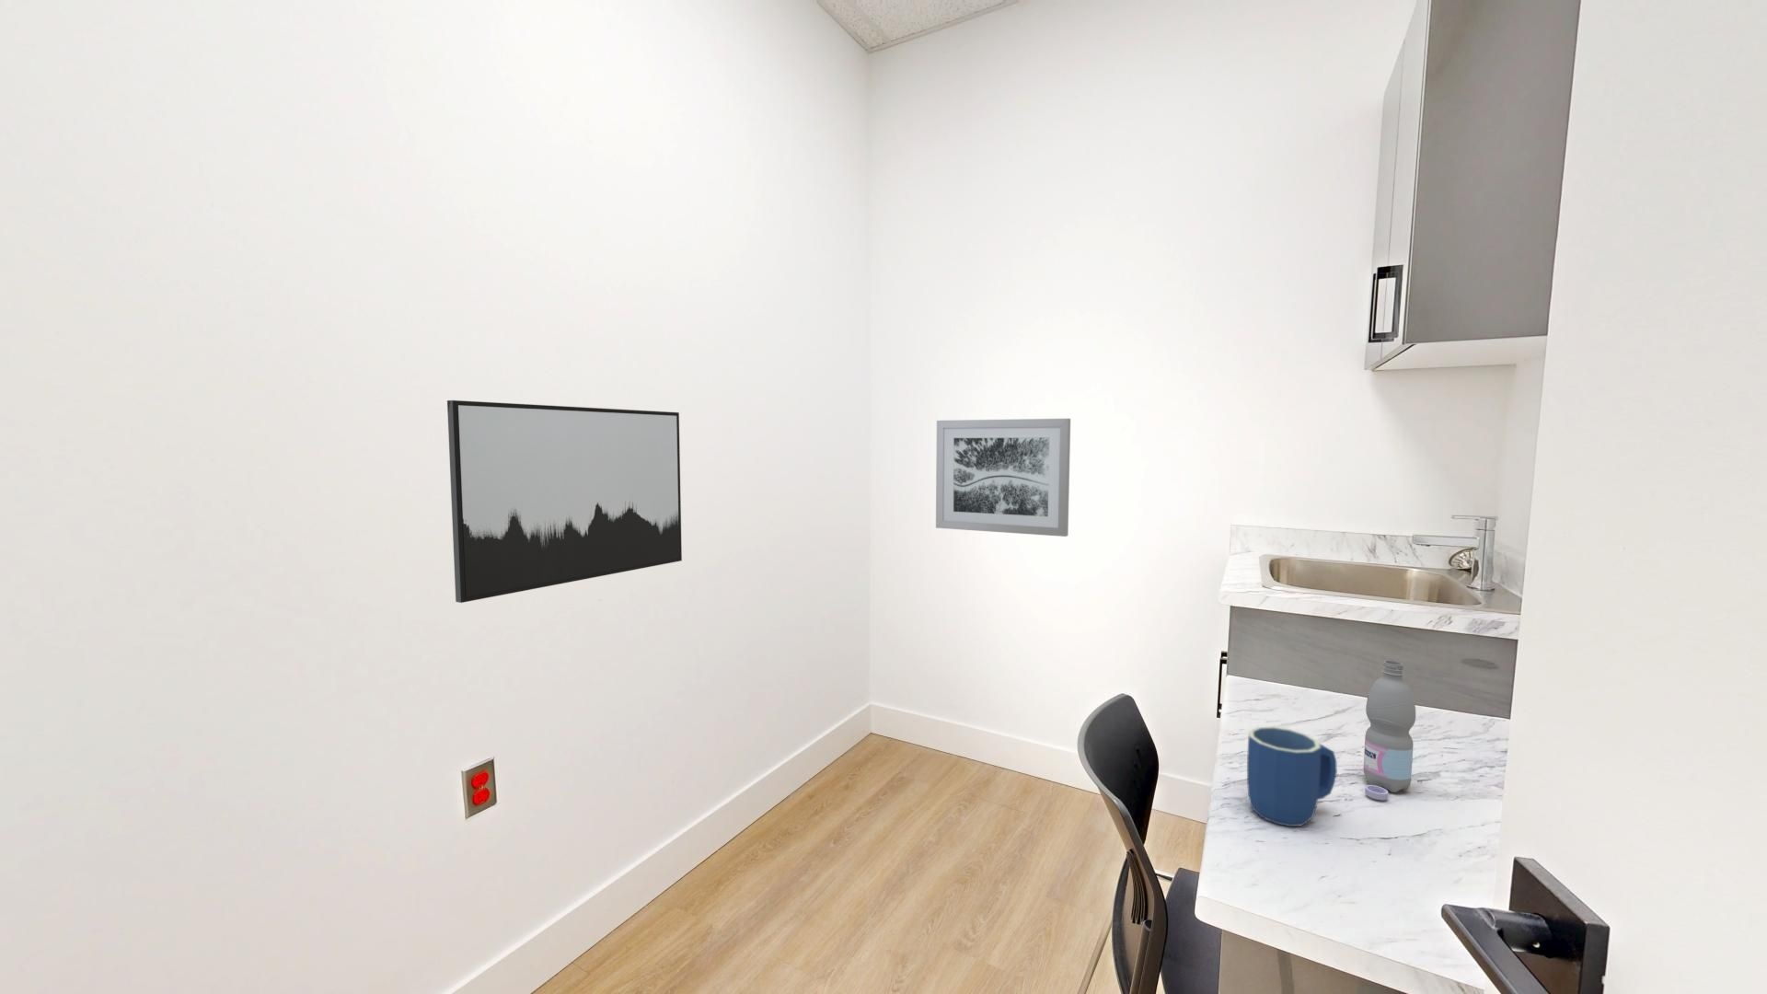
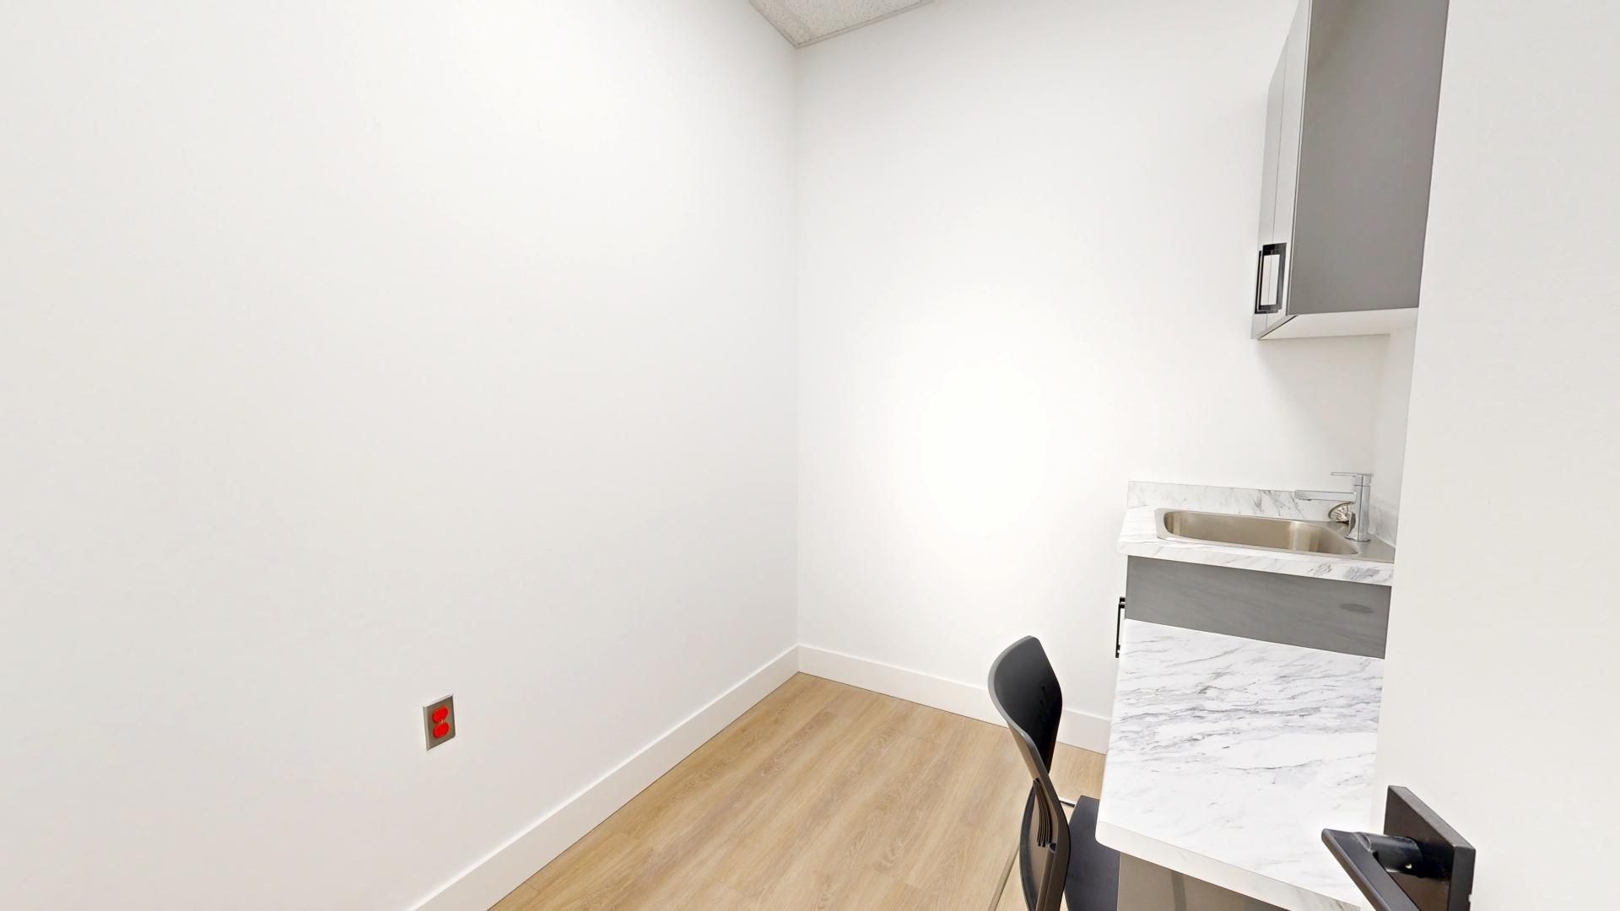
- wall art (584, 493)
- mug (1289, 776)
- wall art (1000, 476)
- water bottle (1386, 727)
